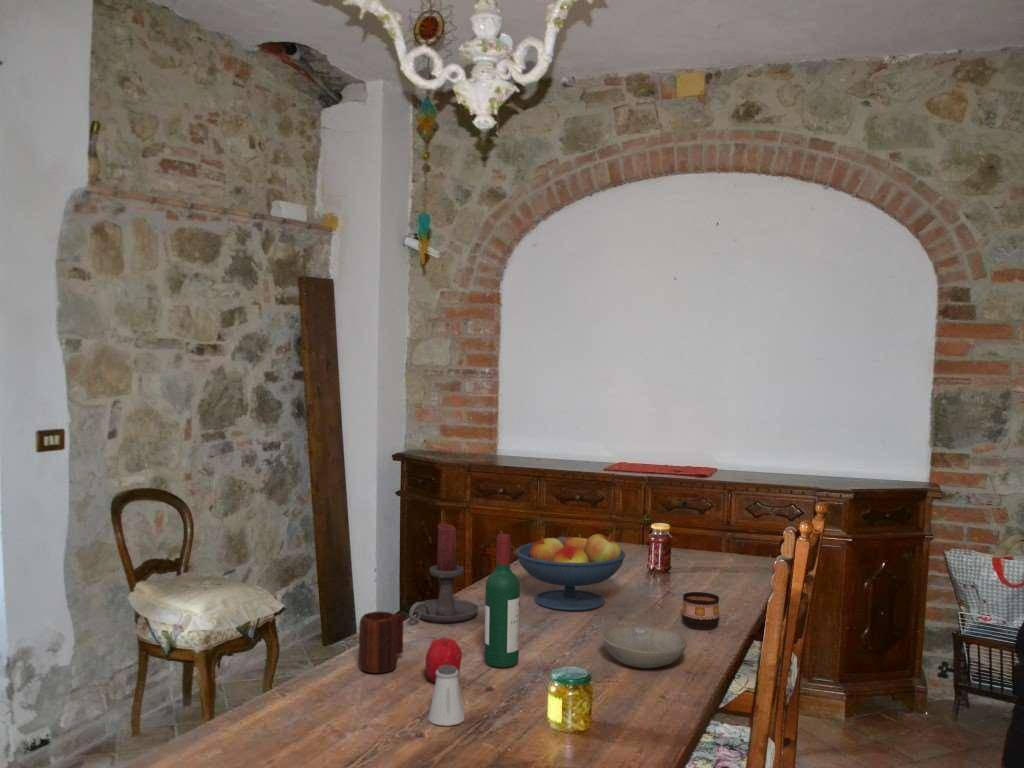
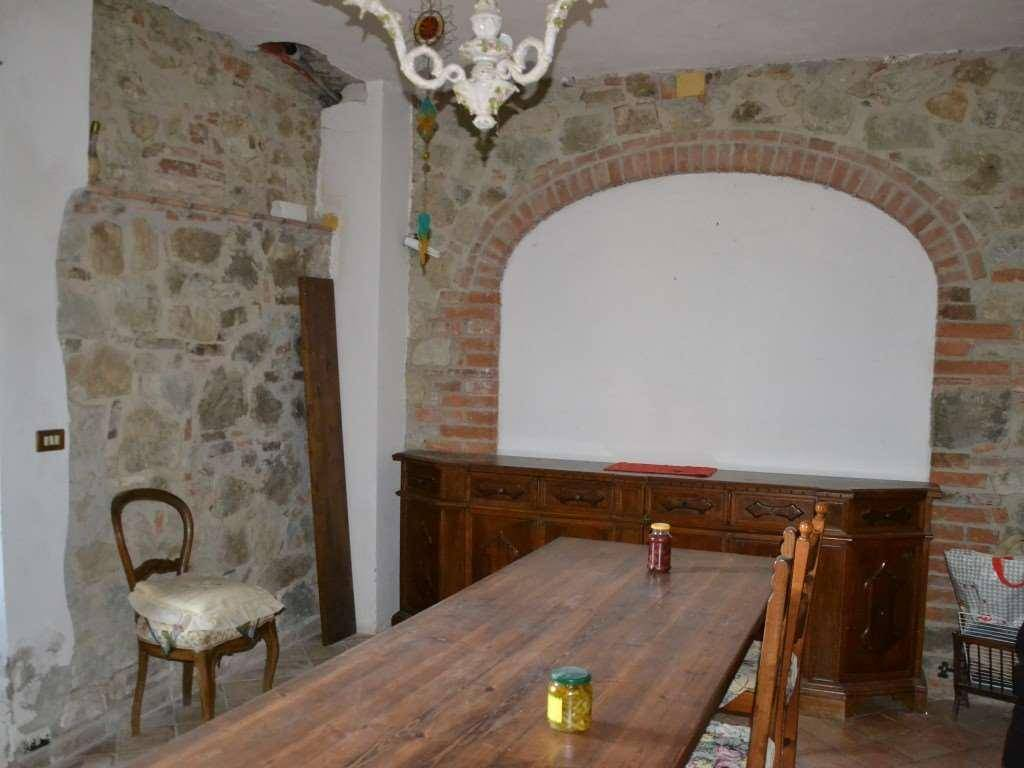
- wine bottle (502, 598)
- bowl (643, 648)
- fruit (443, 659)
- candle holder (440, 571)
- saltshaker (446, 693)
- cup (700, 610)
- fruit bowl (570, 567)
- mug (383, 640)
